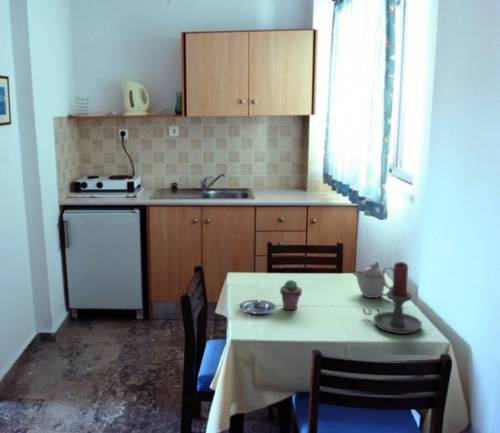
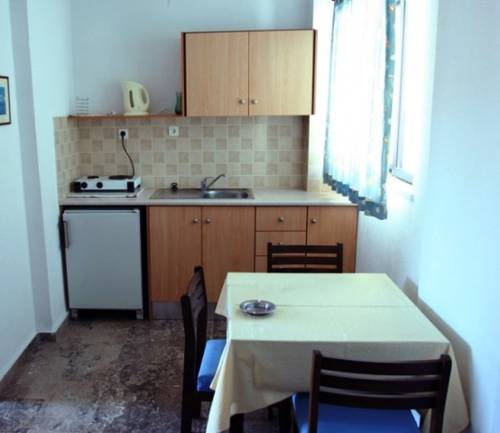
- teapot (374, 279)
- candle holder (392, 293)
- potted succulent (290, 293)
